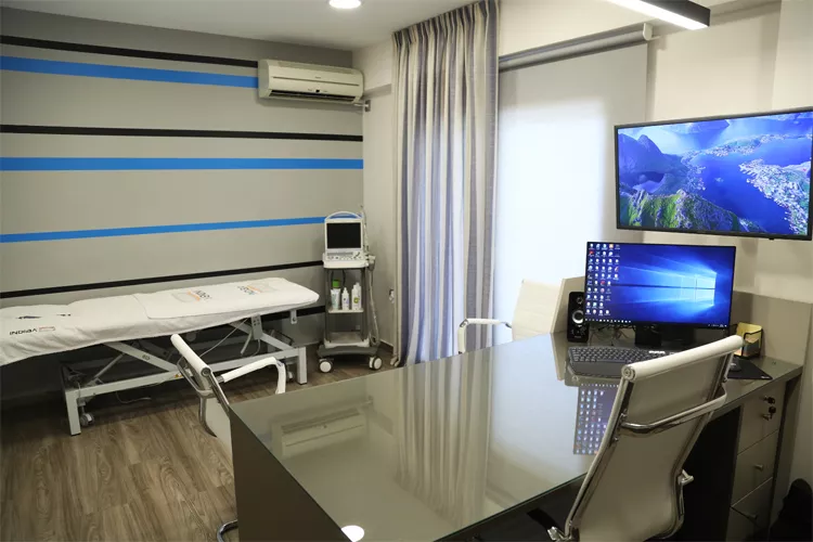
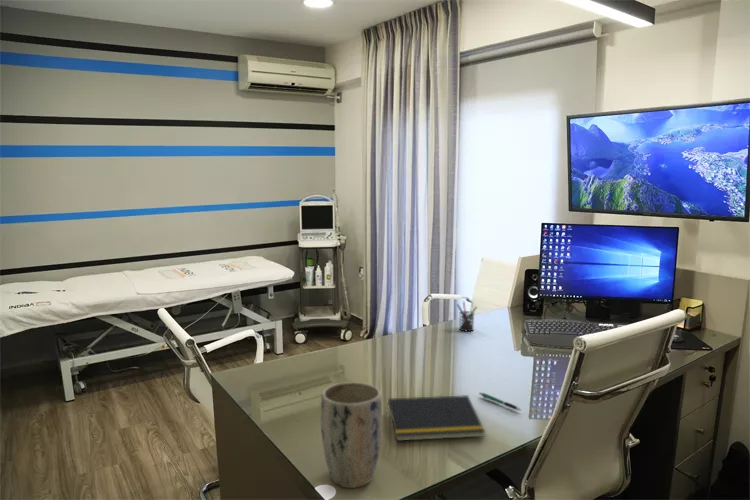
+ pen holder (468, 315)
+ pen (499, 401)
+ plant pot (351, 434)
+ notepad (434, 416)
